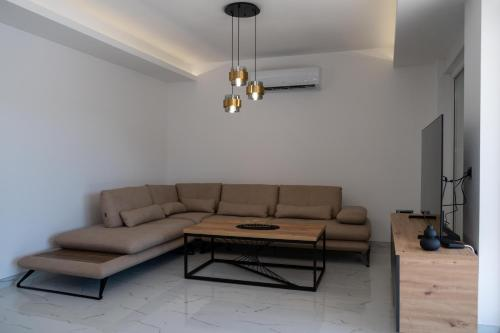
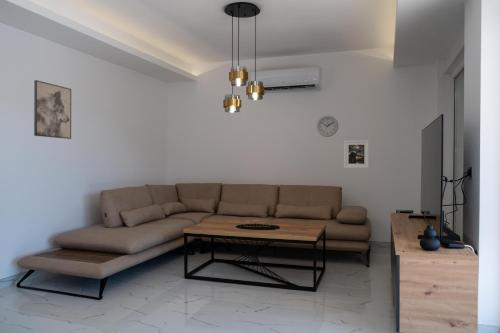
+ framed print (356, 154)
+ wall clock (327, 126)
+ wall art (53, 111)
